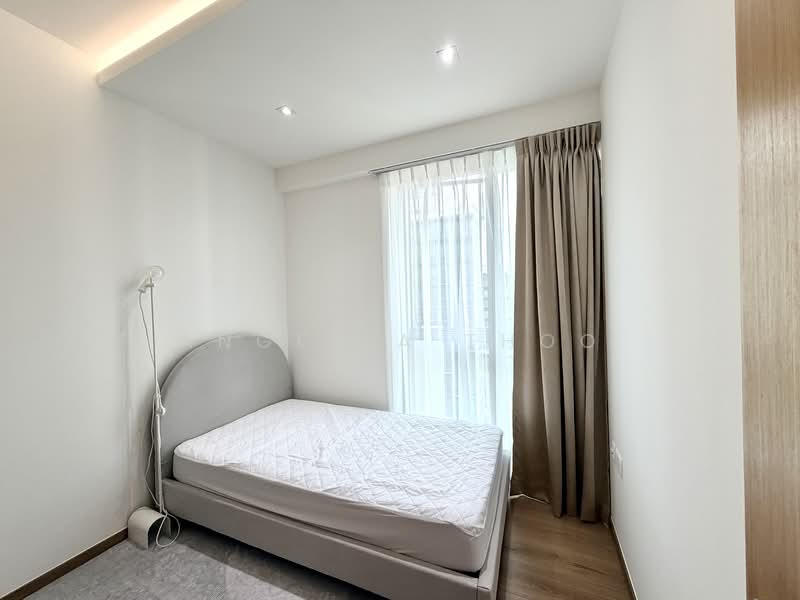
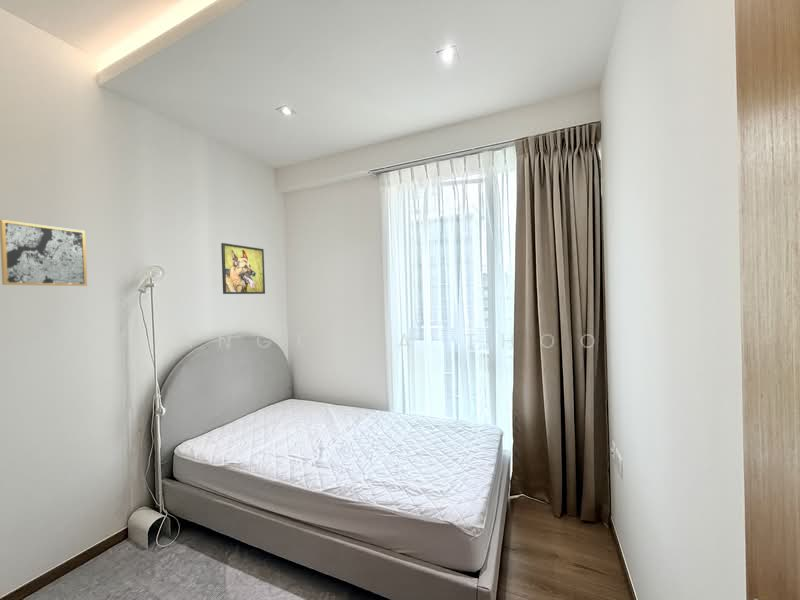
+ wall art (46, 255)
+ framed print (244, 270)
